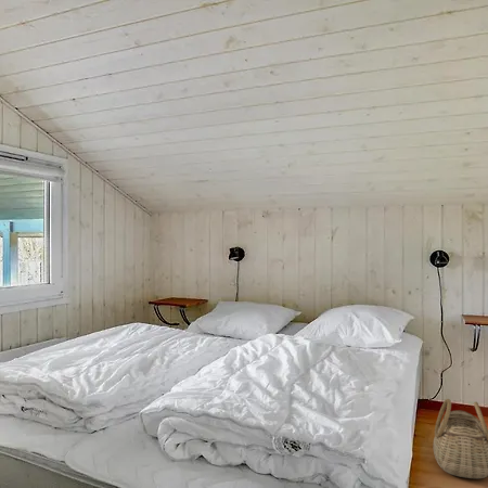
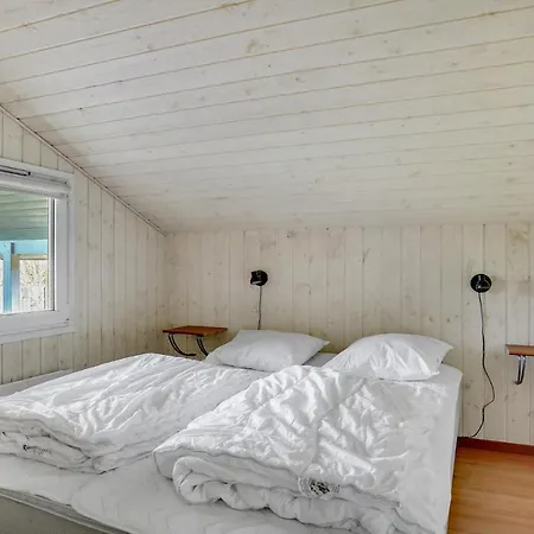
- basket (462, 434)
